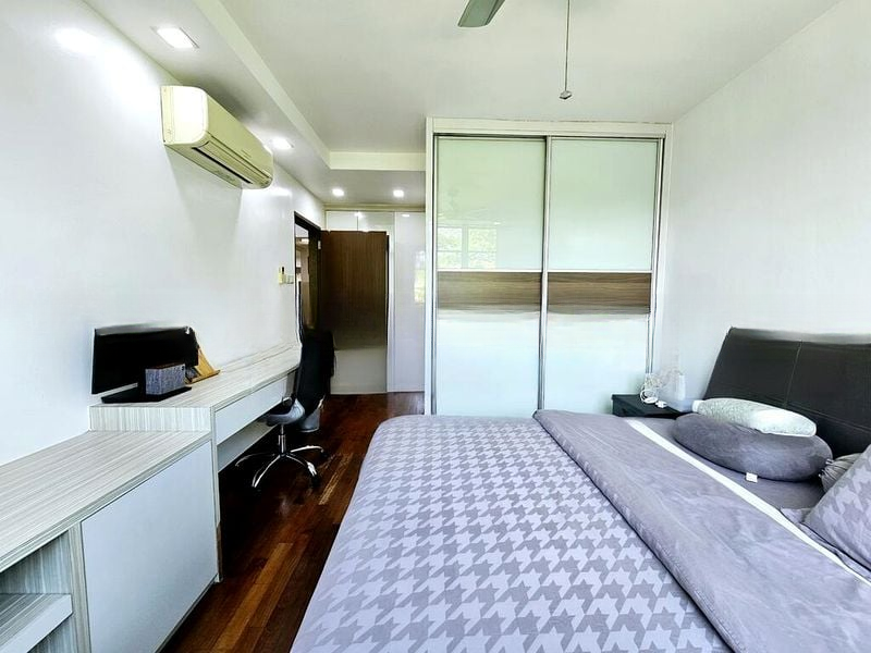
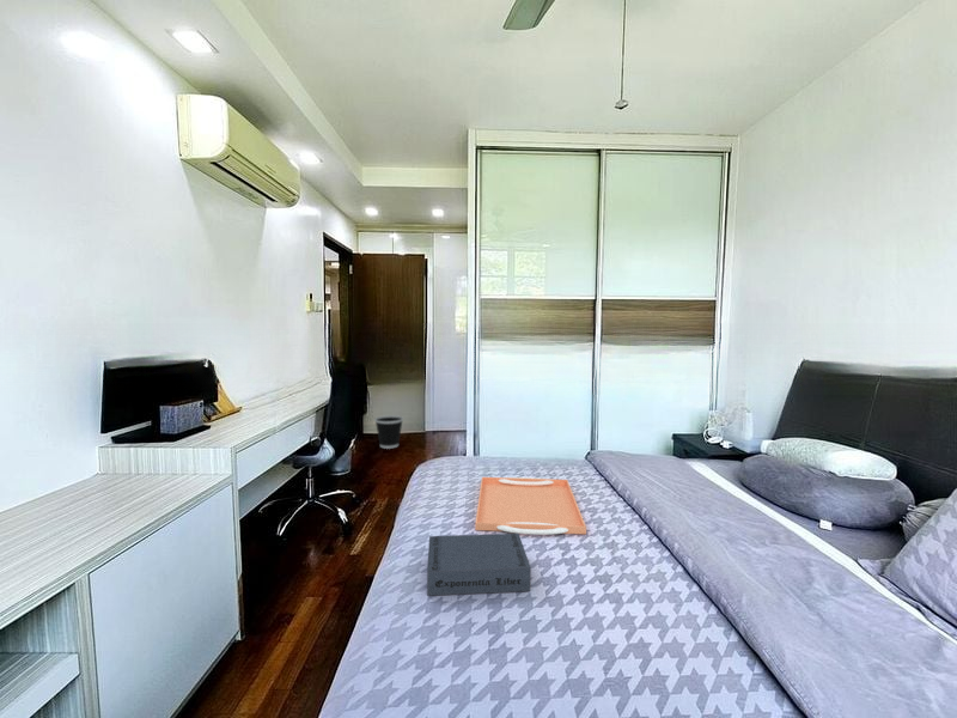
+ book (476, 561)
+ serving tray (526, 501)
+ wastebasket (389, 432)
